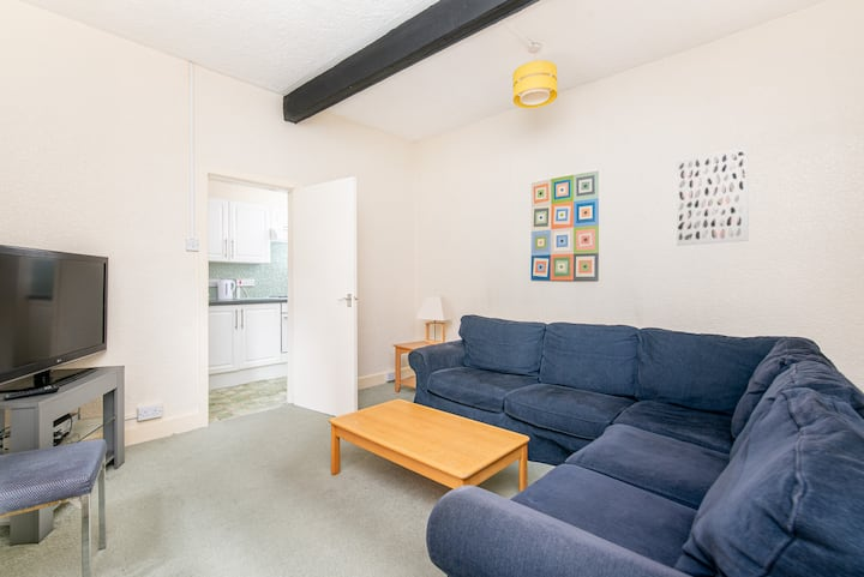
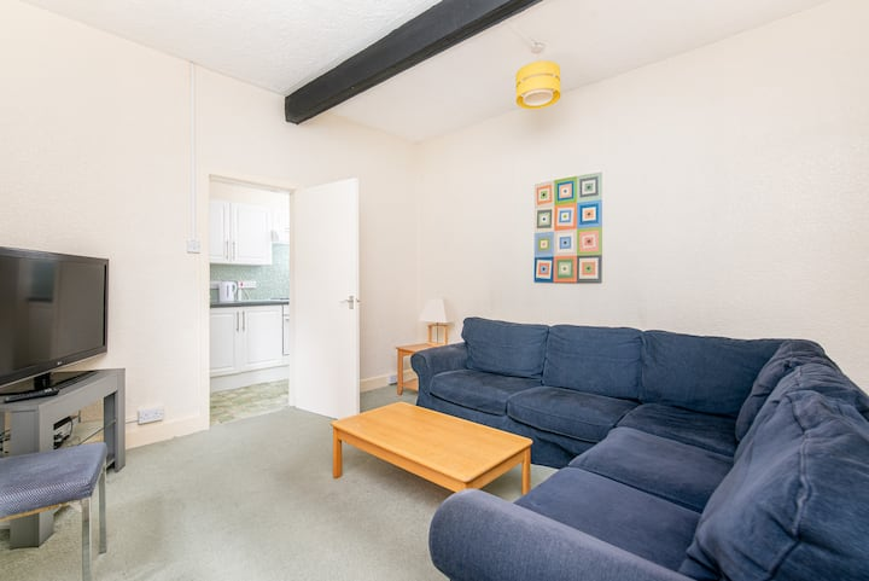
- wall art (710, 198)
